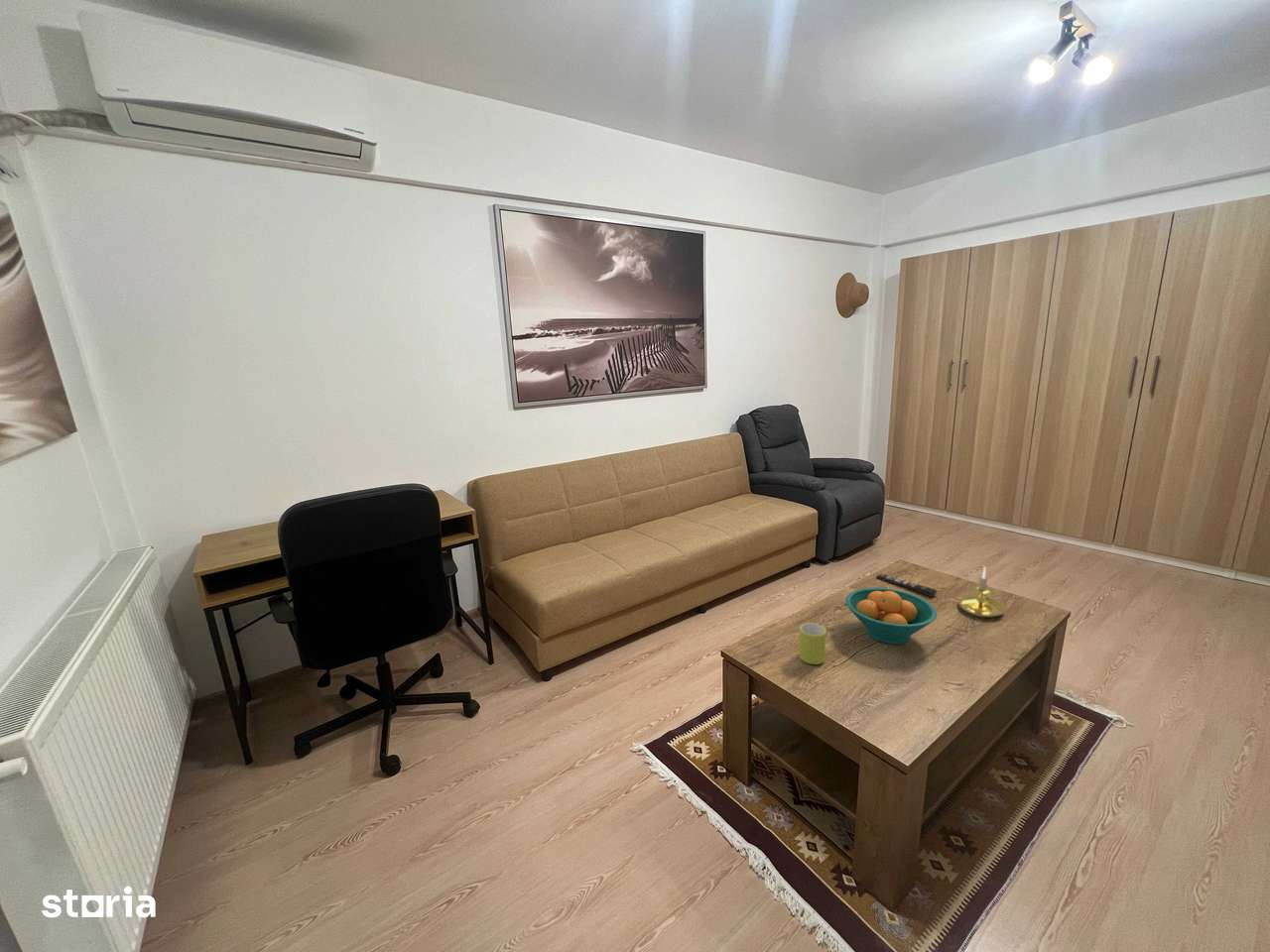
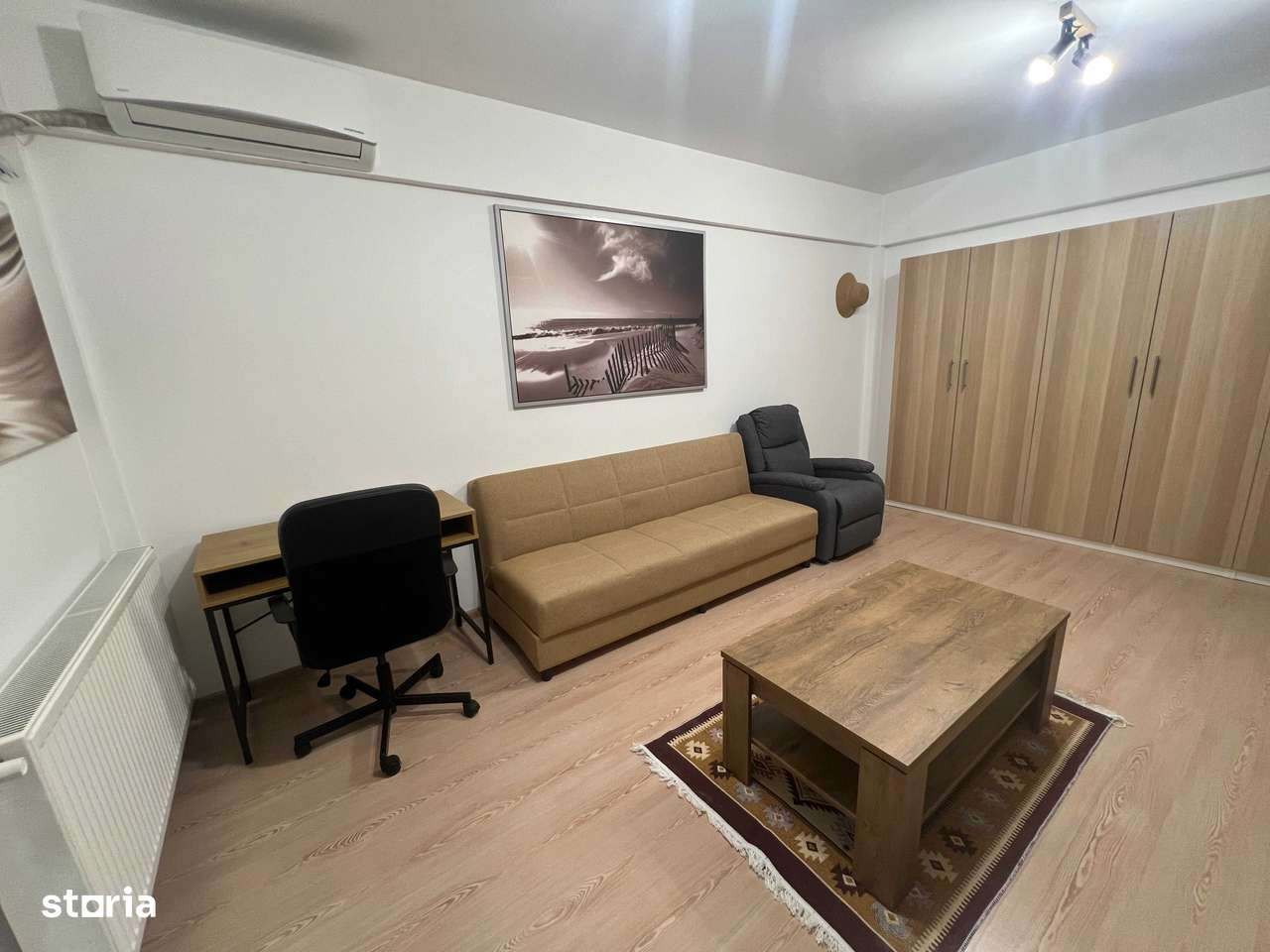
- remote control (905, 583)
- candle holder (983, 586)
- mug (816, 641)
- fruit bowl (889, 613)
